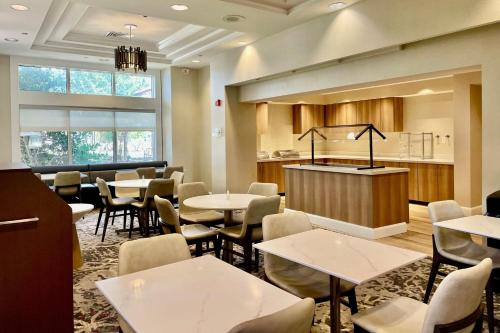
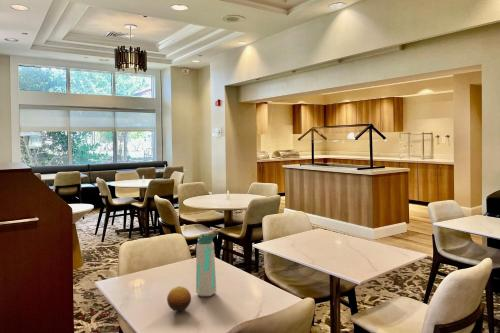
+ fruit (179, 298)
+ water bottle (206, 263)
